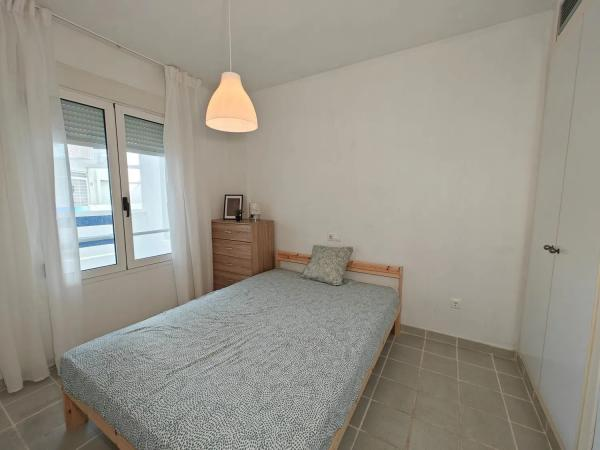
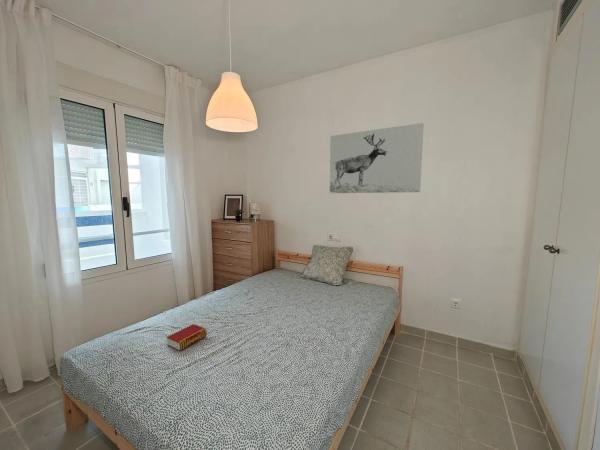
+ wall art (371, 161)
+ book (187, 336)
